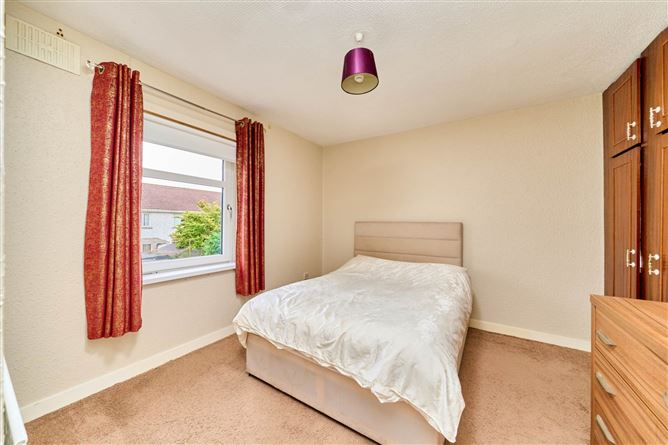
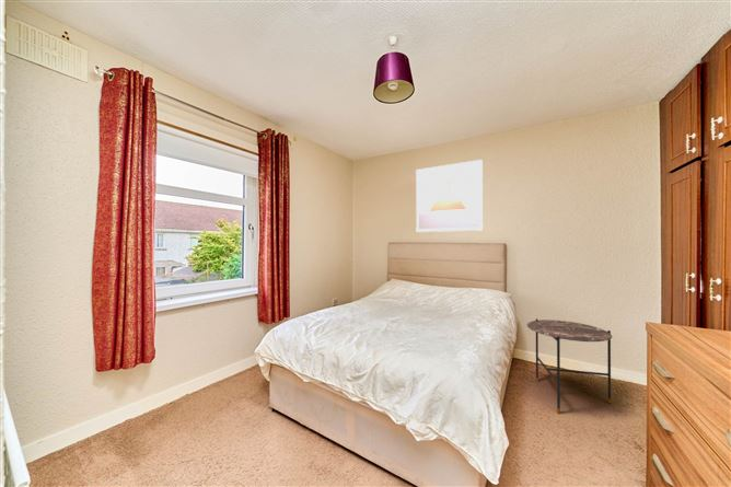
+ wall art (448, 198)
+ side table (568, 370)
